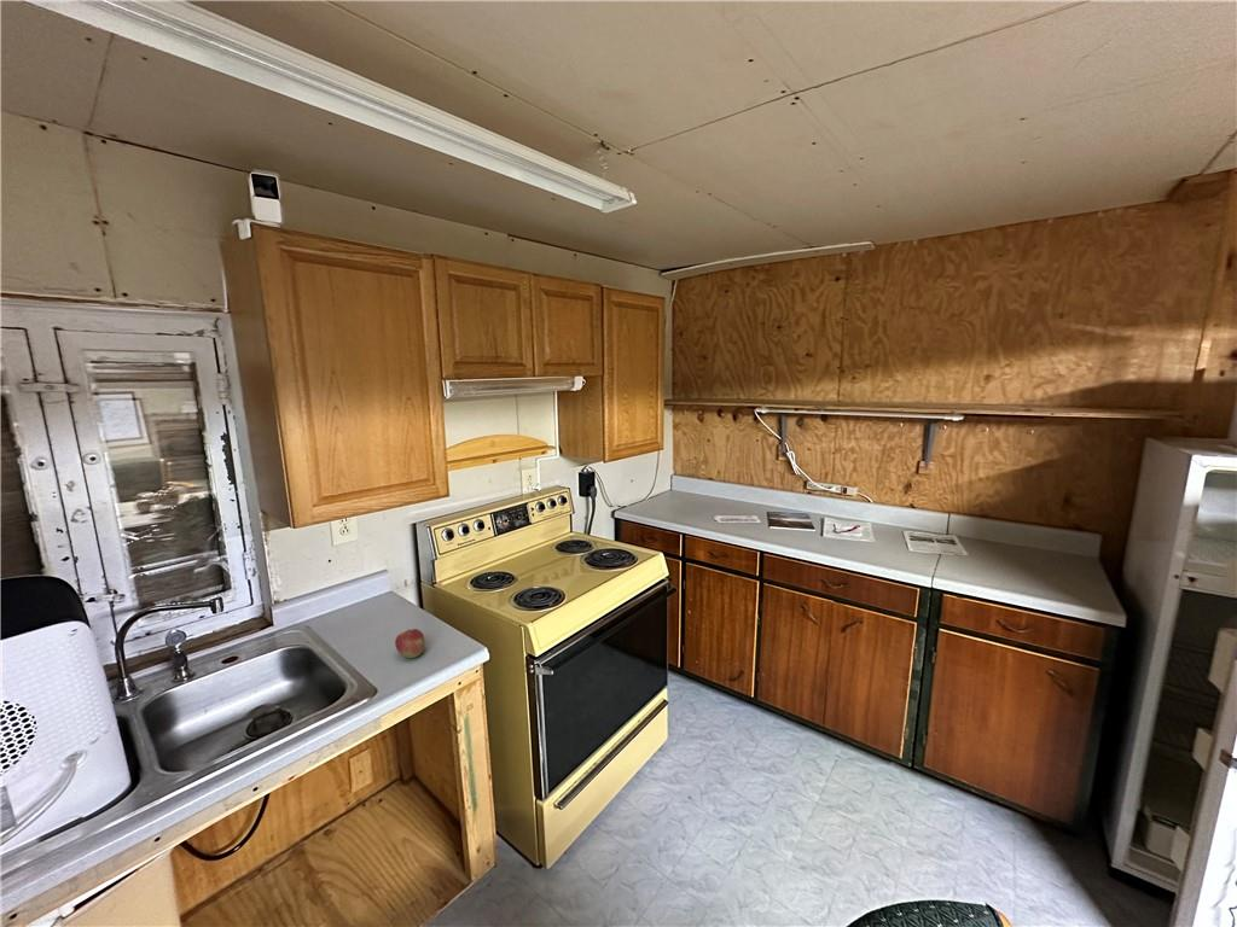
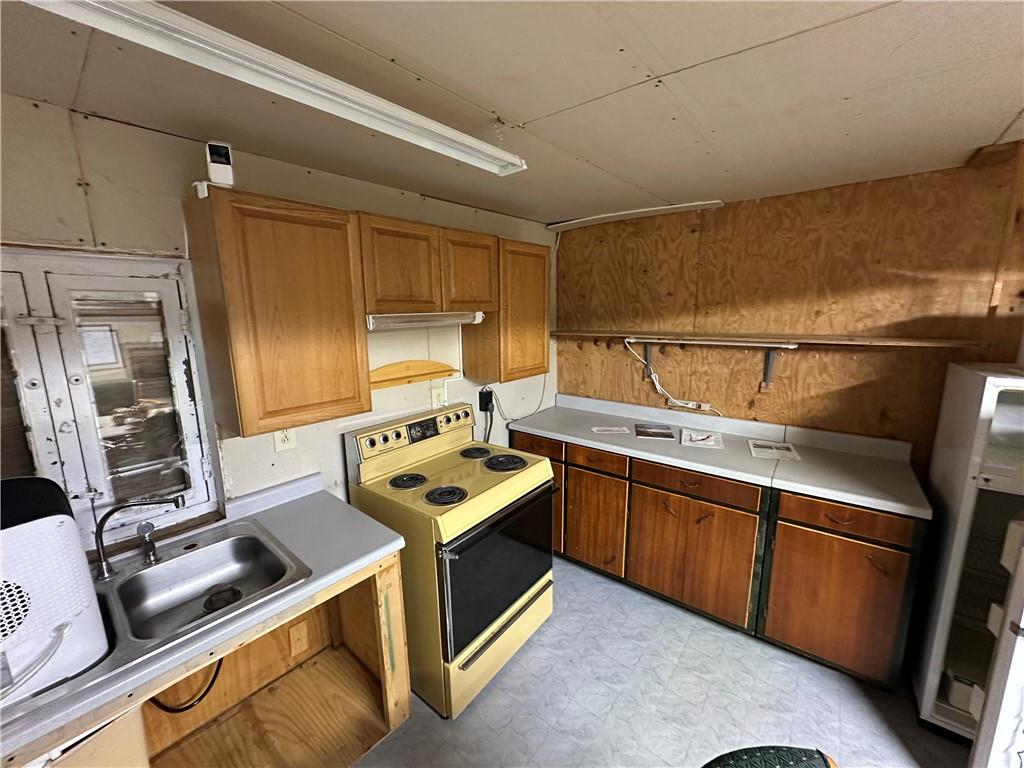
- fruit (410, 642)
